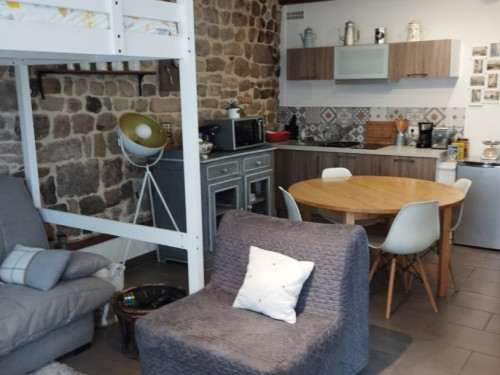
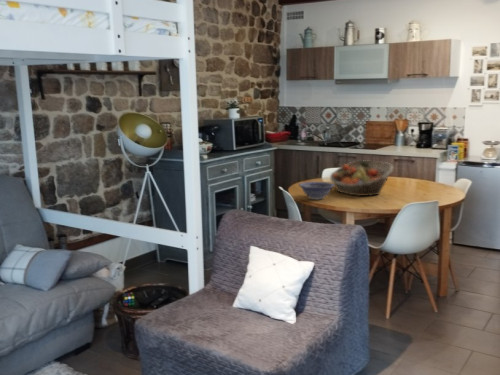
+ decorative bowl (316, 191)
+ fruit basket (360, 177)
